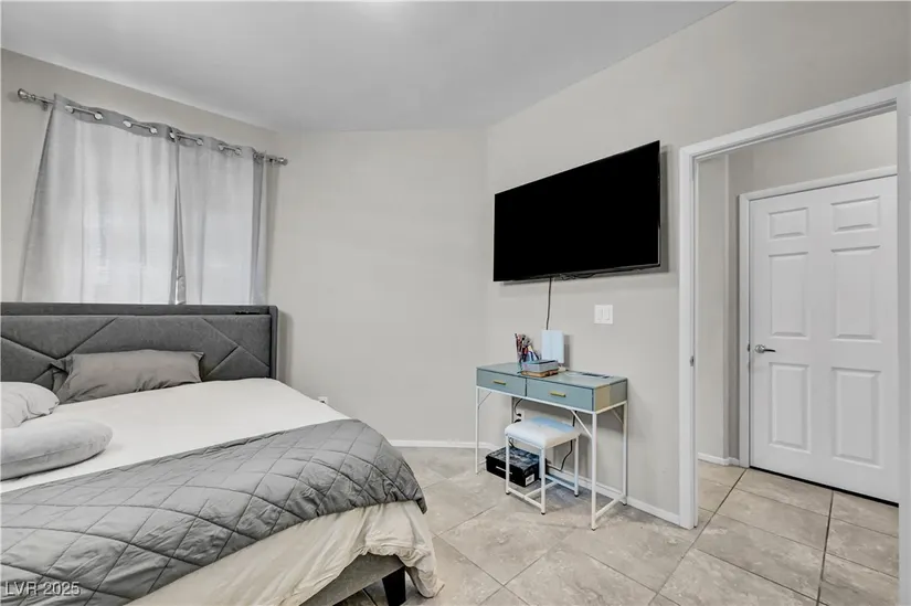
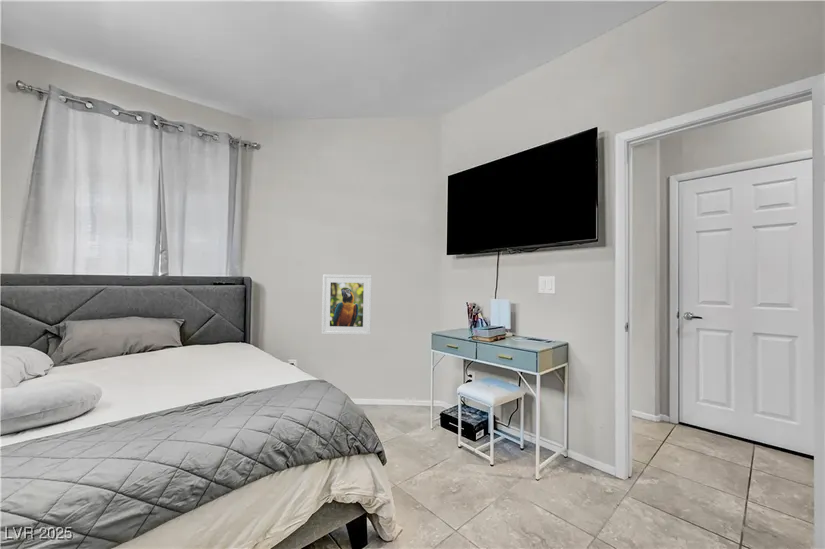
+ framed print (346, 304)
